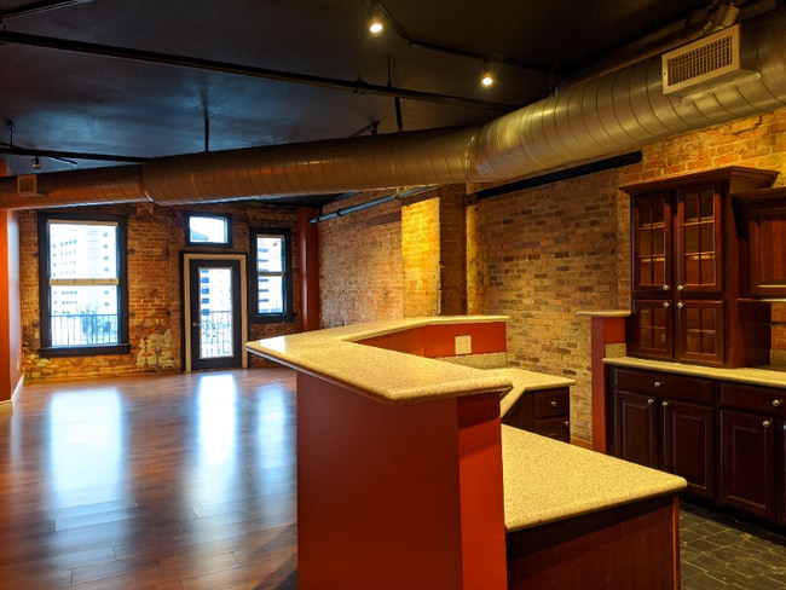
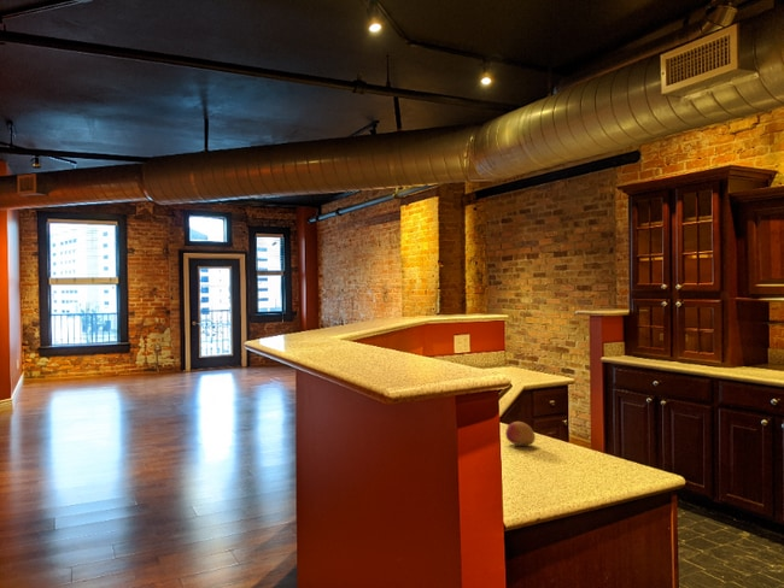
+ fruit (520, 433)
